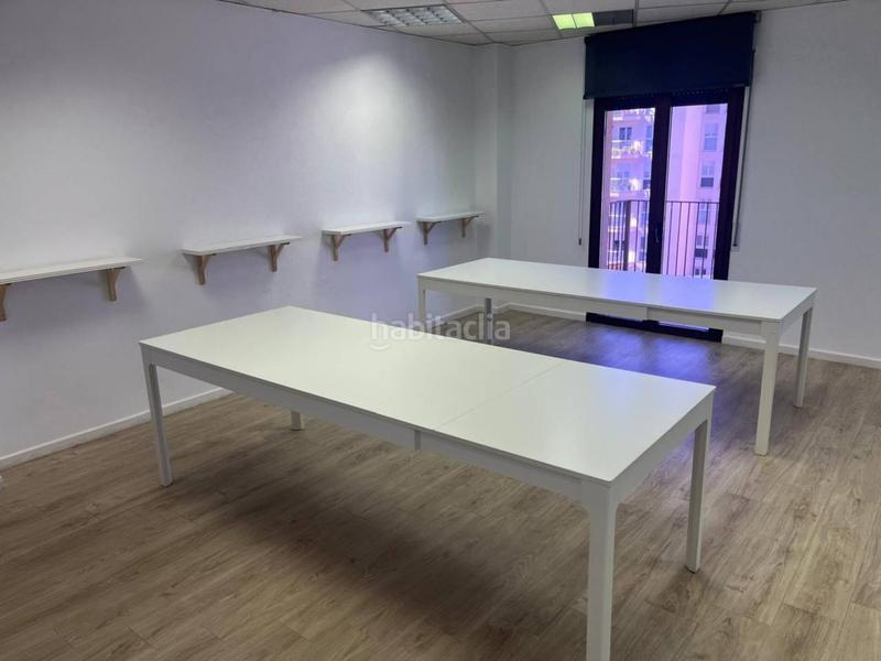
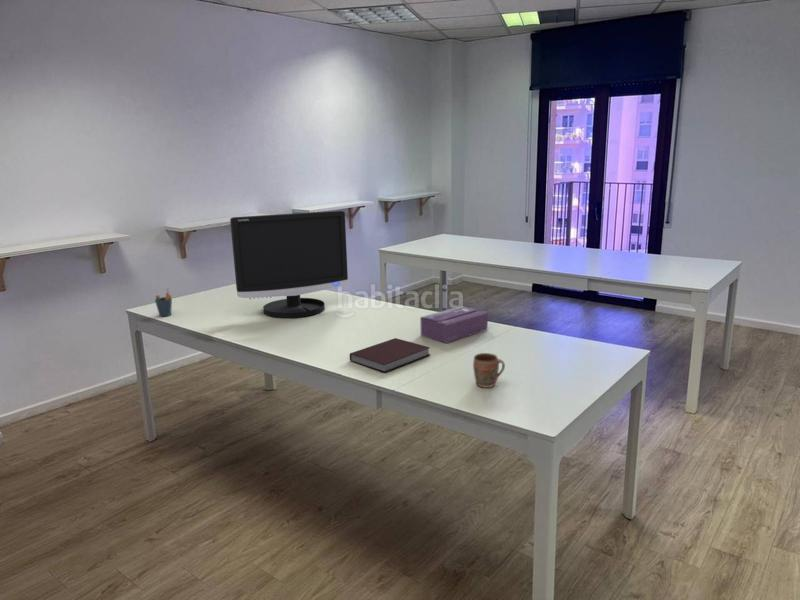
+ monitor (291, 262)
+ tissue box (454, 323)
+ notebook (390, 354)
+ mug (487, 370)
+ pen holder (164, 302)
